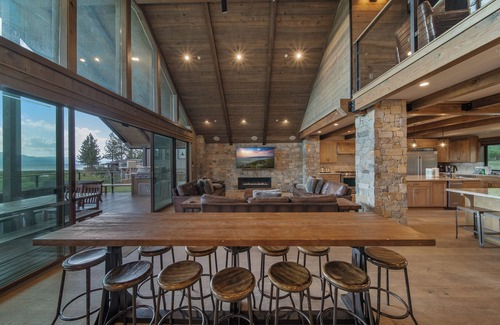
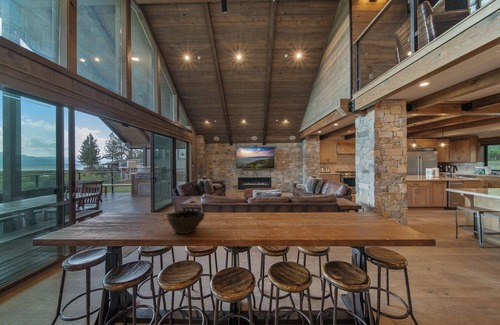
+ bowl (186, 221)
